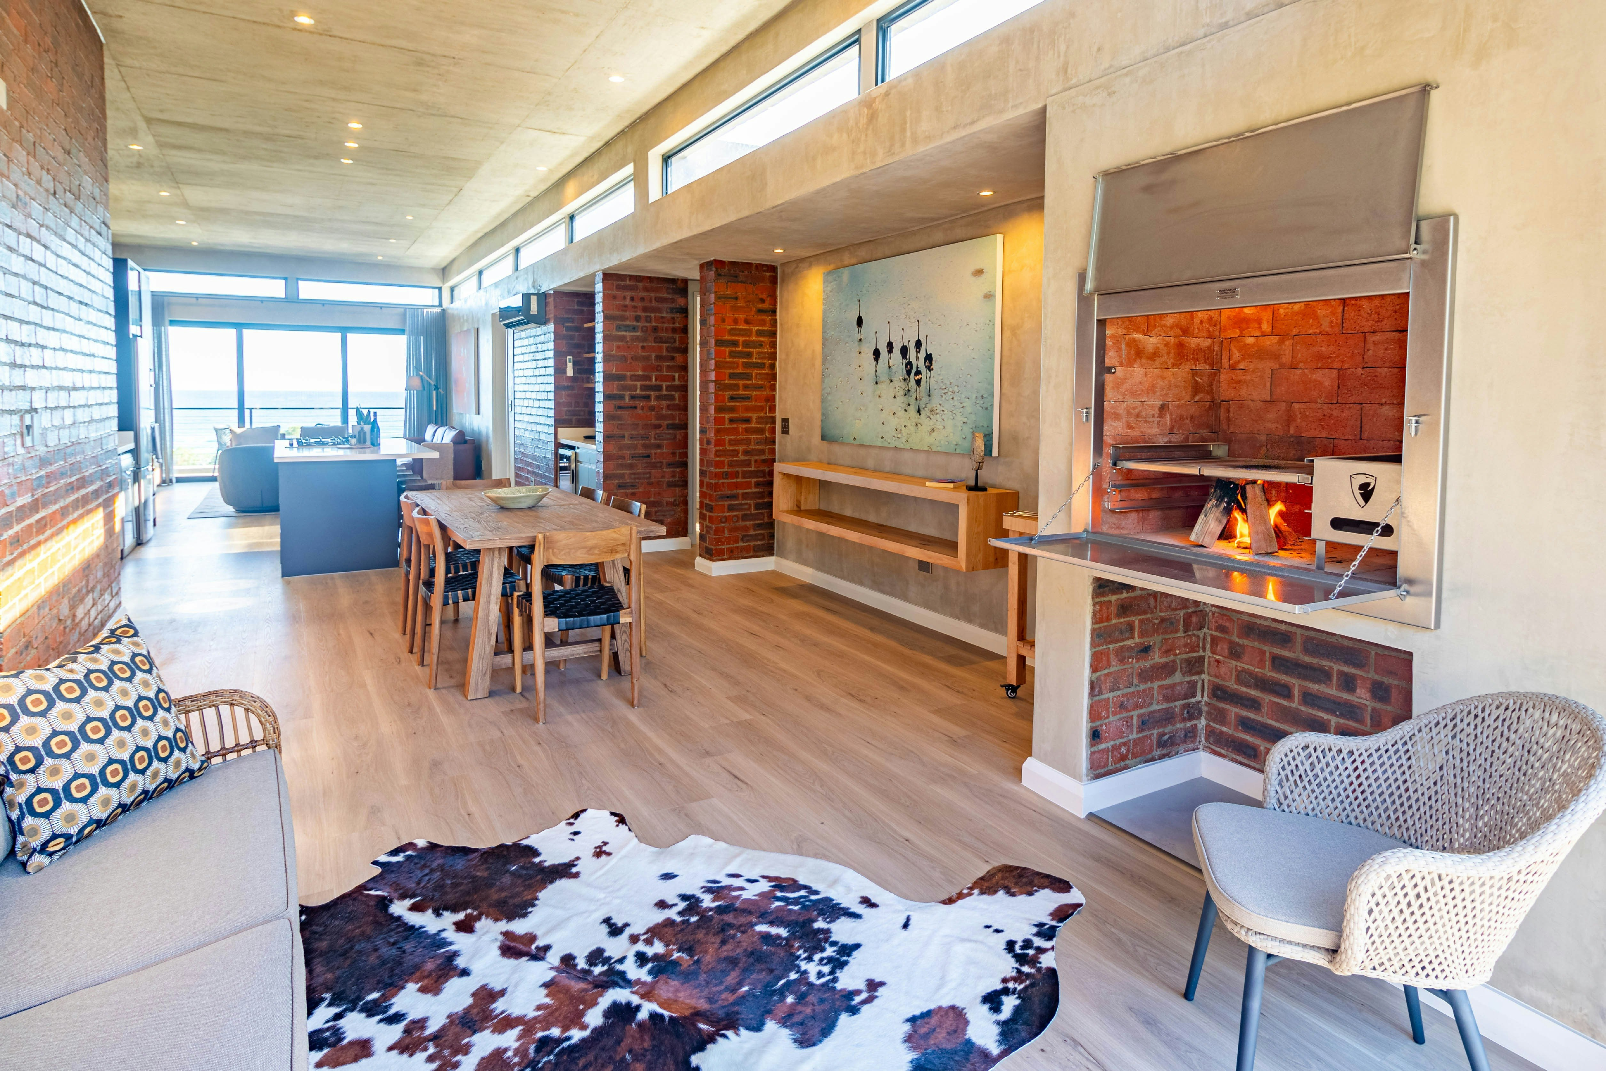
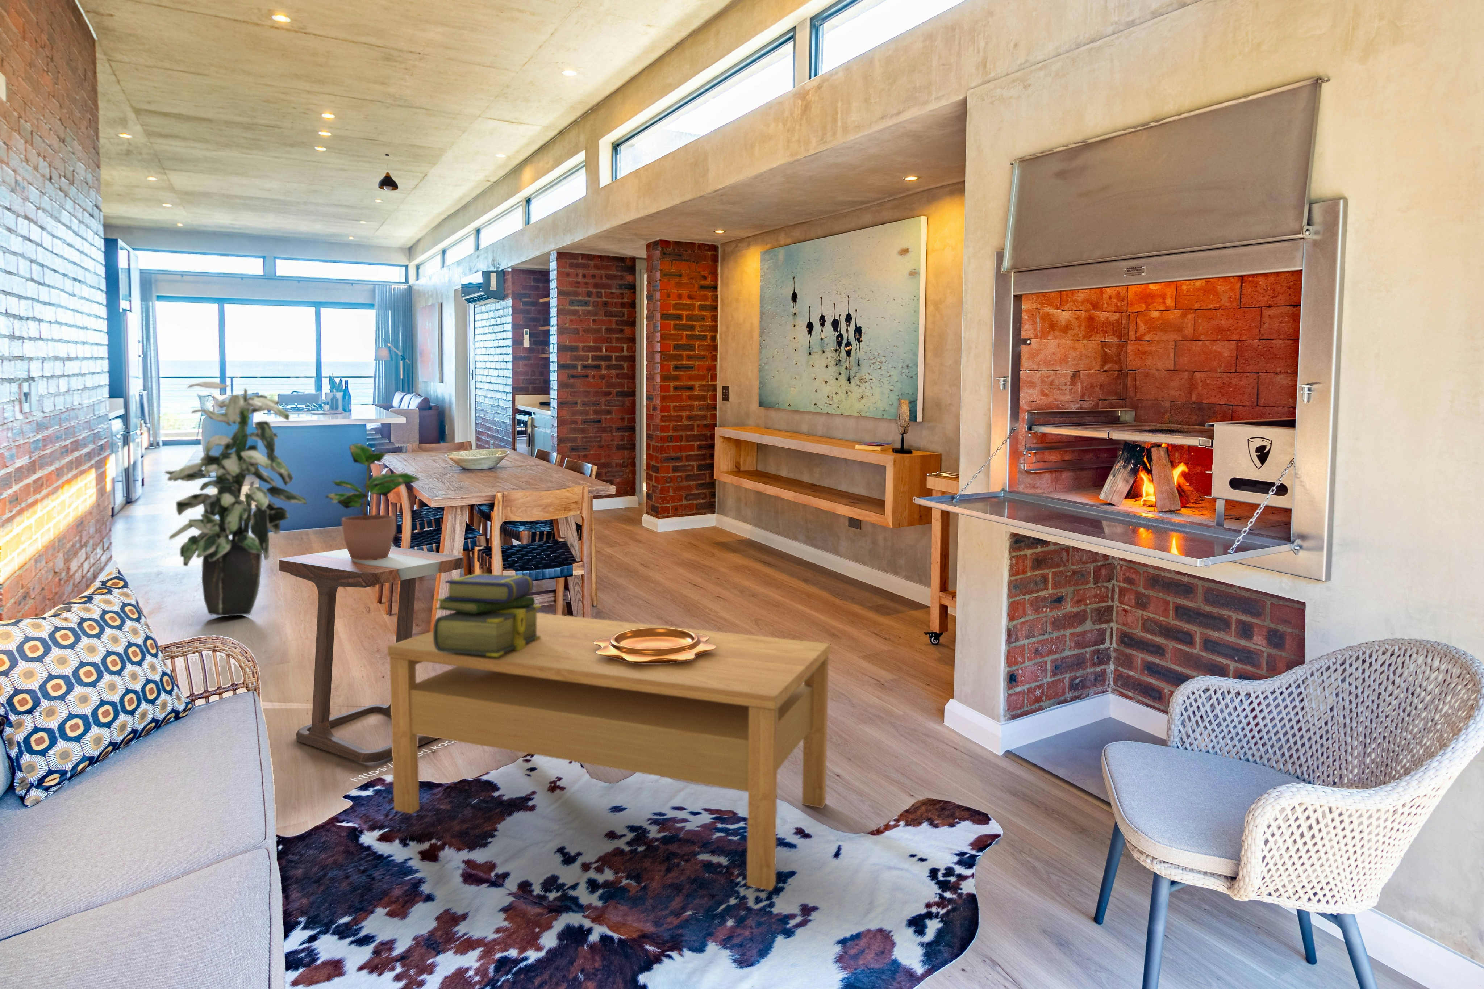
+ potted plant (368, 499)
+ decorative bowl (655, 644)
+ side table (396, 642)
+ pendant light (388, 172)
+ stack of books (488, 609)
+ coffee table (613, 726)
+ indoor plant (231, 499)
